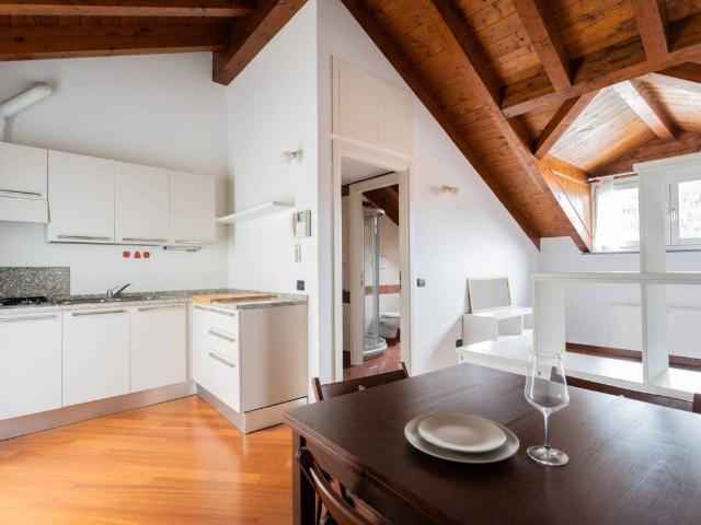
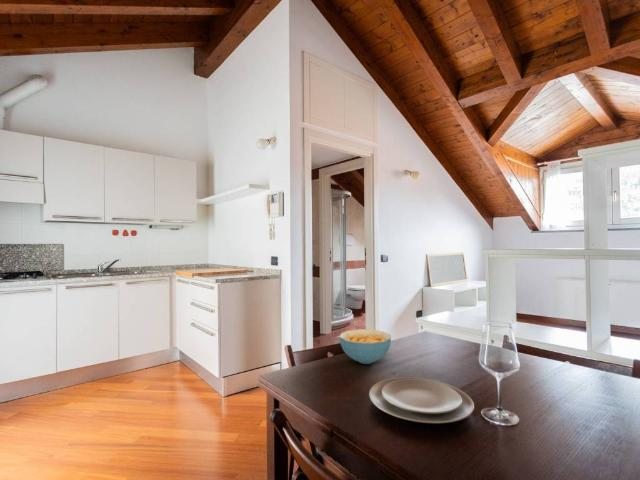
+ cereal bowl (365, 348)
